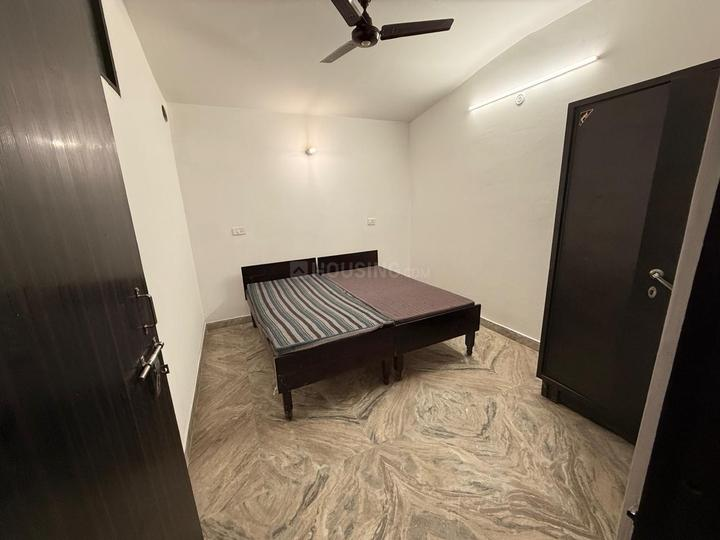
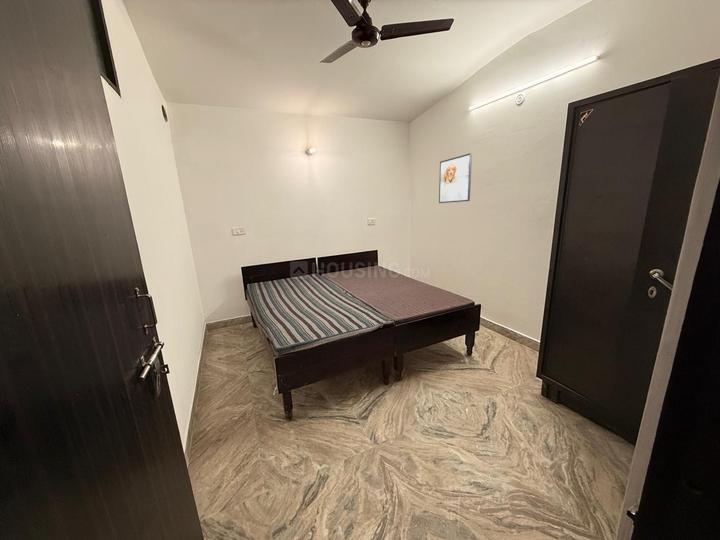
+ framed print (454, 180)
